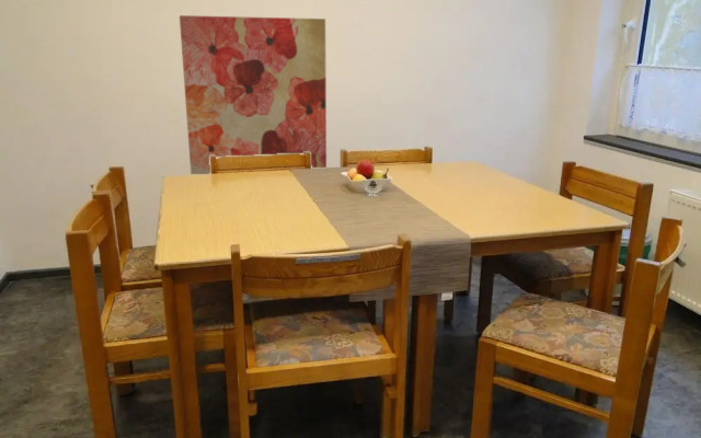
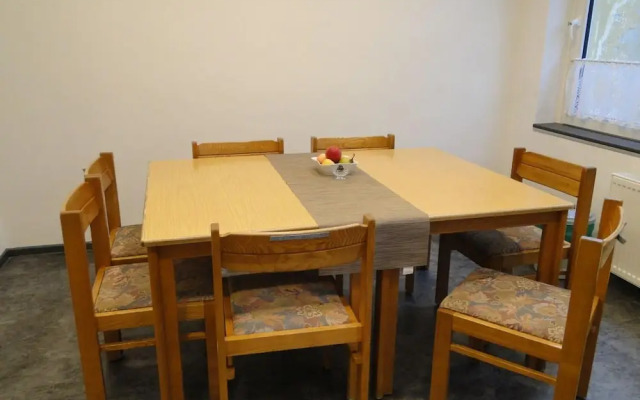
- wall art (257, 114)
